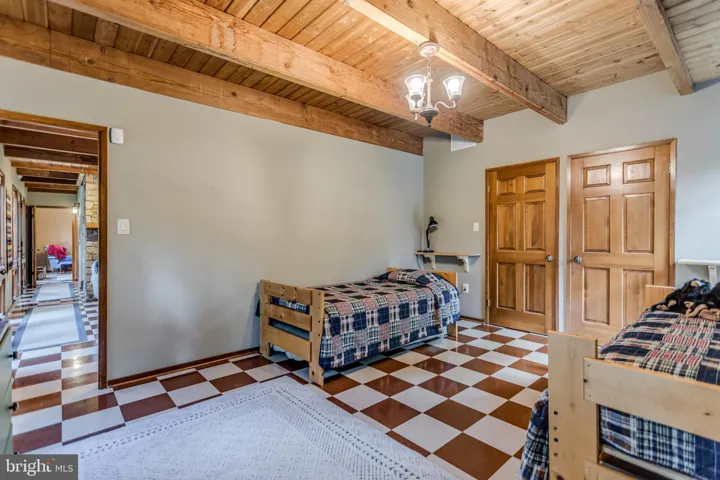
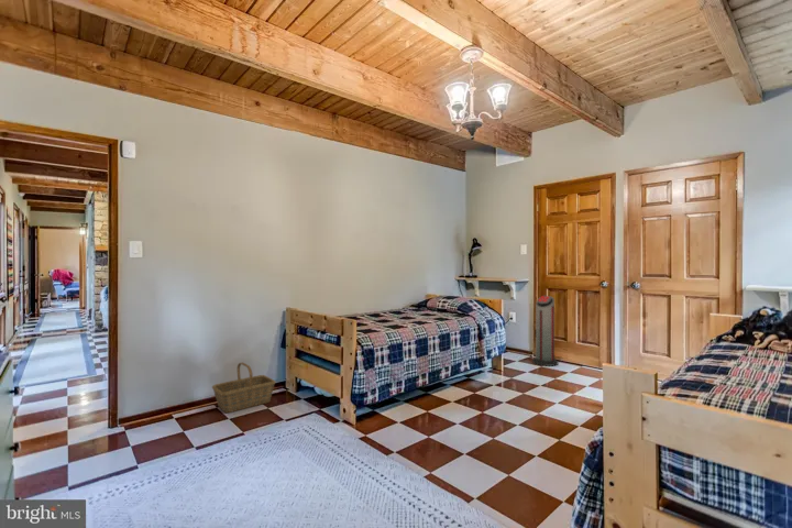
+ basket (244, 384)
+ air purifier (544, 329)
